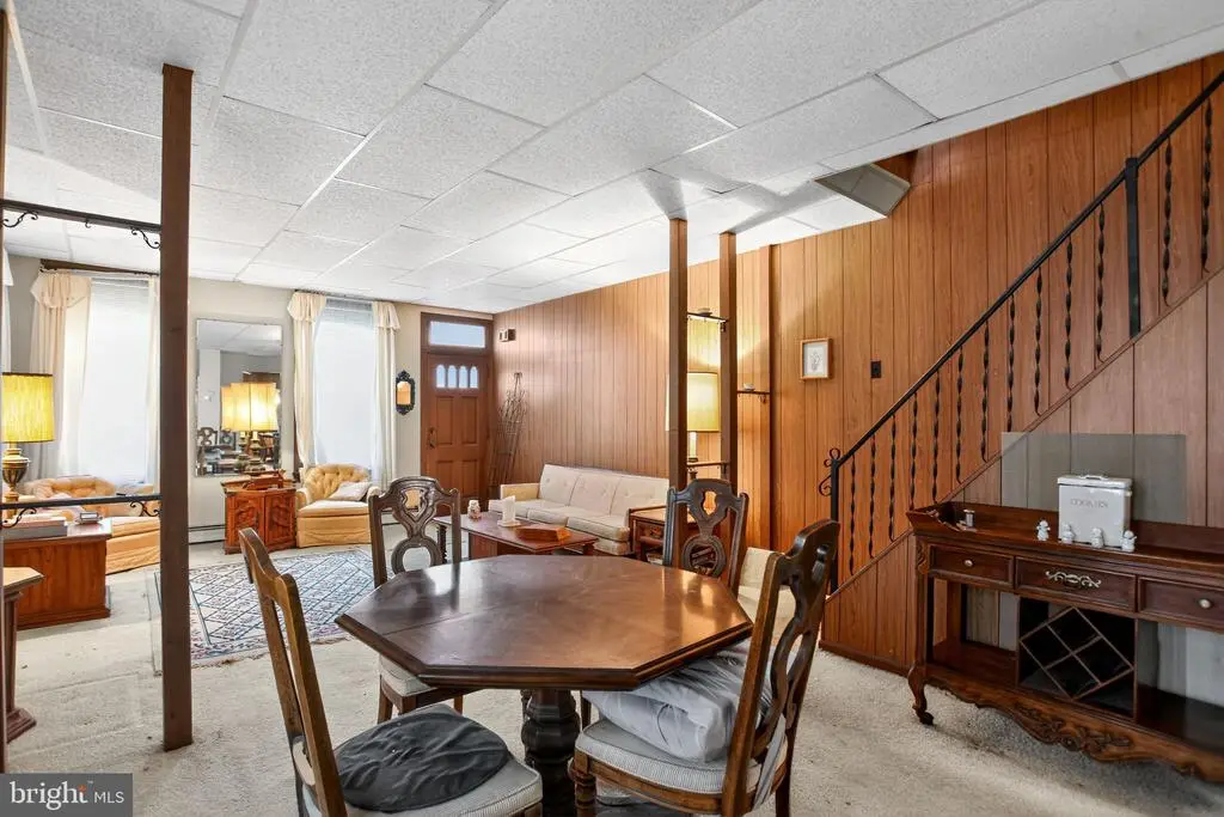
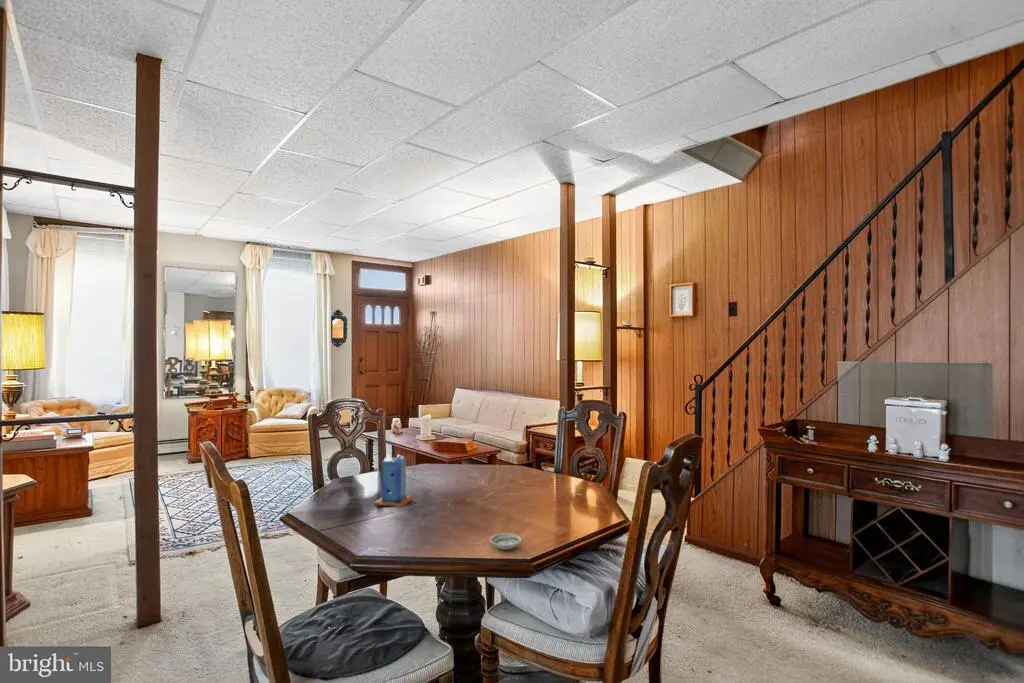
+ candle (394, 477)
+ saucer (505, 542)
